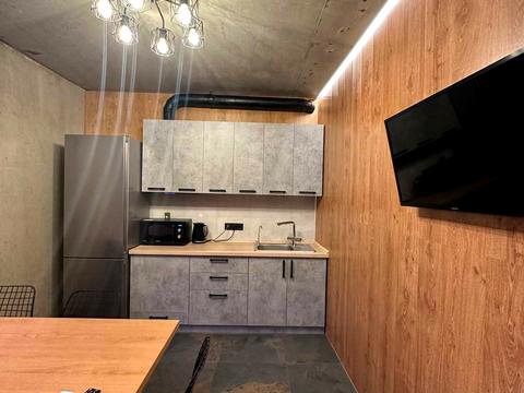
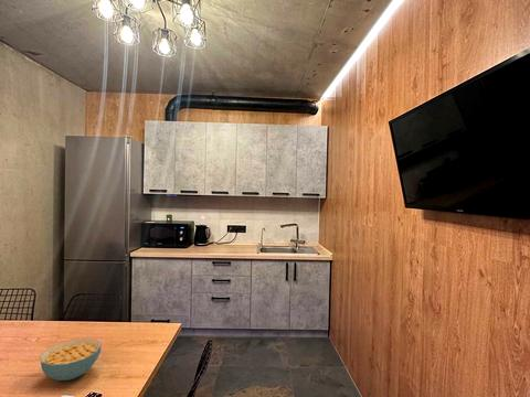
+ cereal bowl (71, 363)
